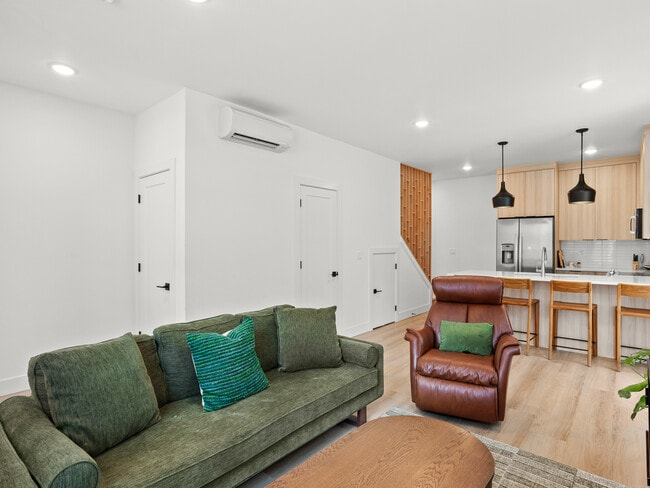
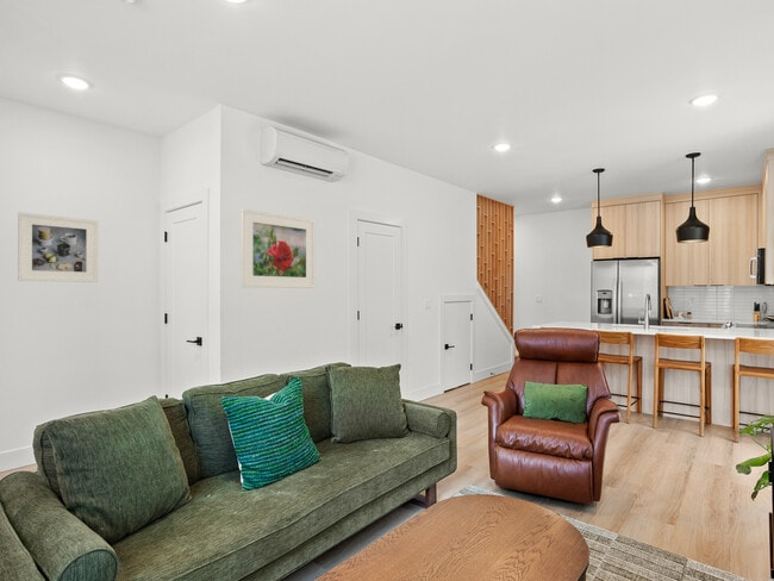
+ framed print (280, 251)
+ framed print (60, 249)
